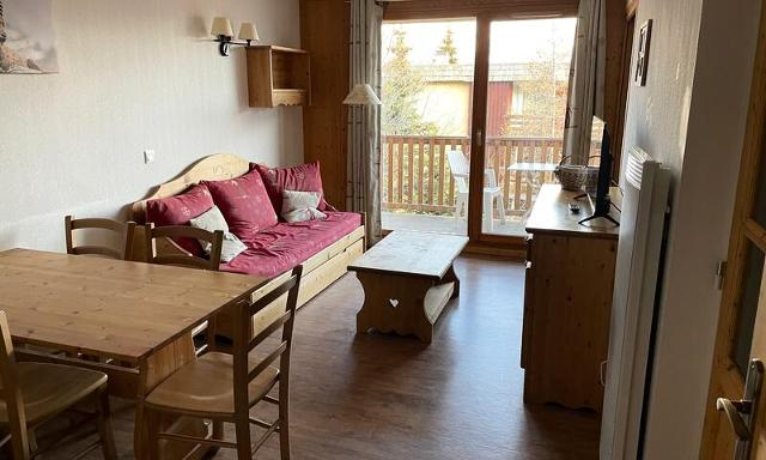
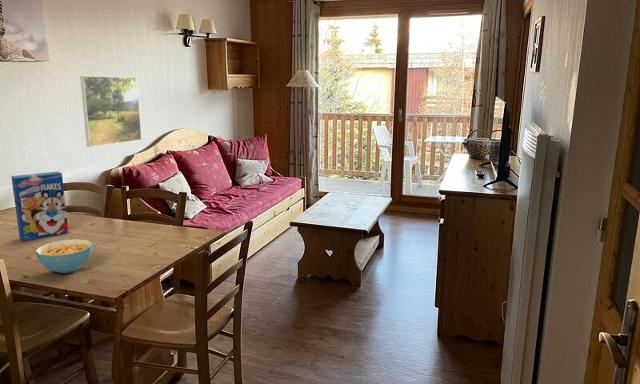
+ cereal bowl (66, 258)
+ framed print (113, 110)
+ cereal box (40, 205)
